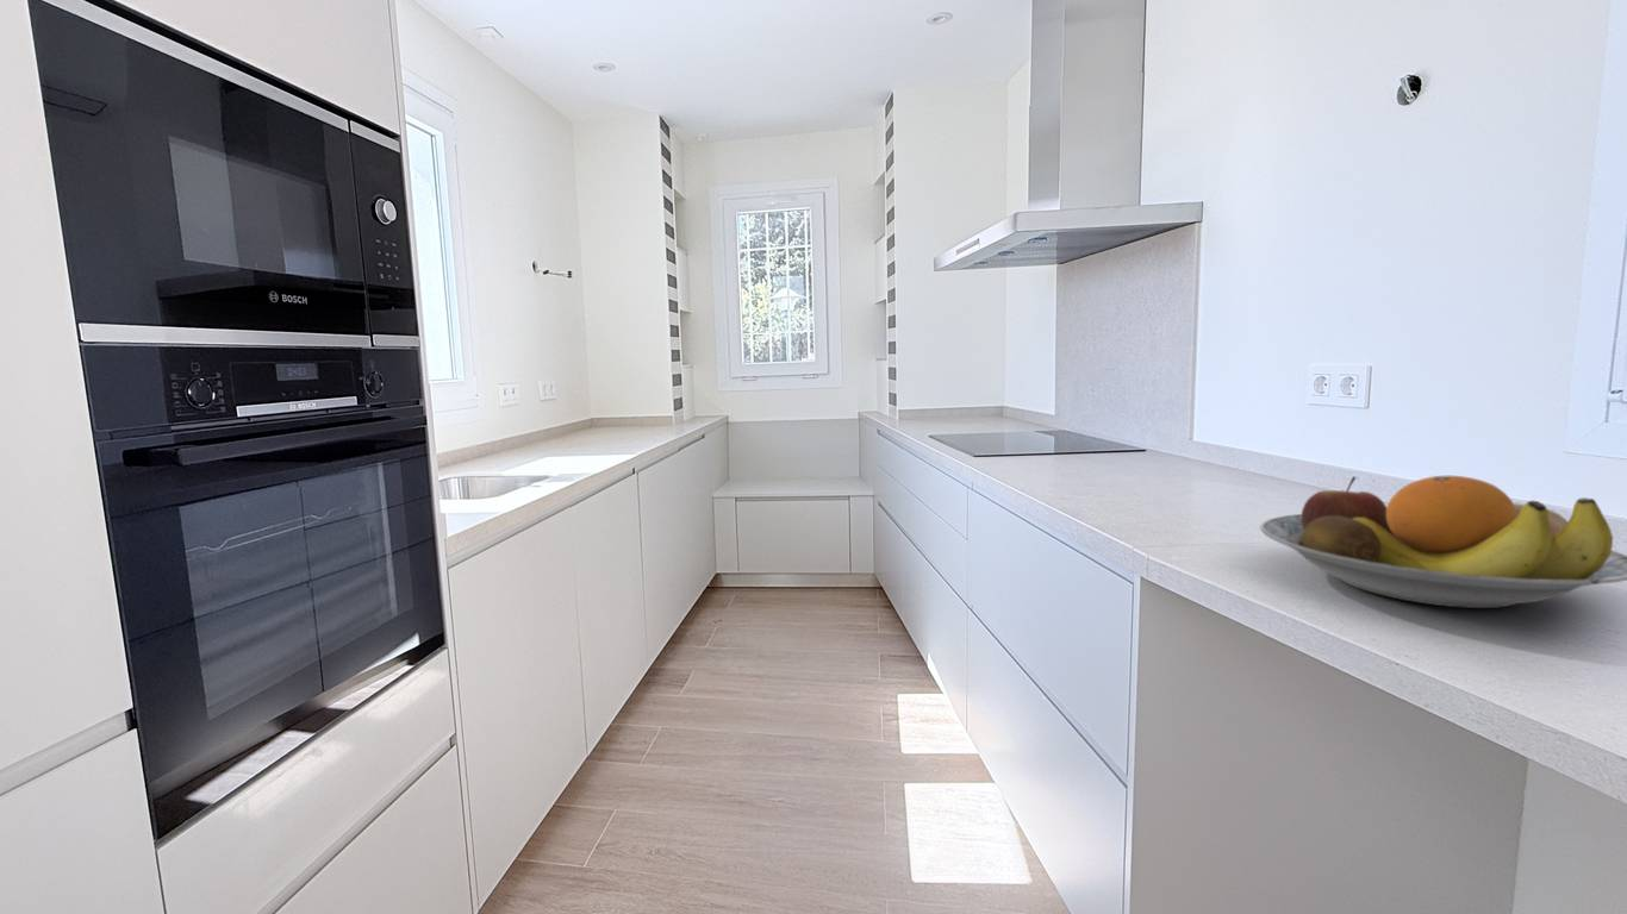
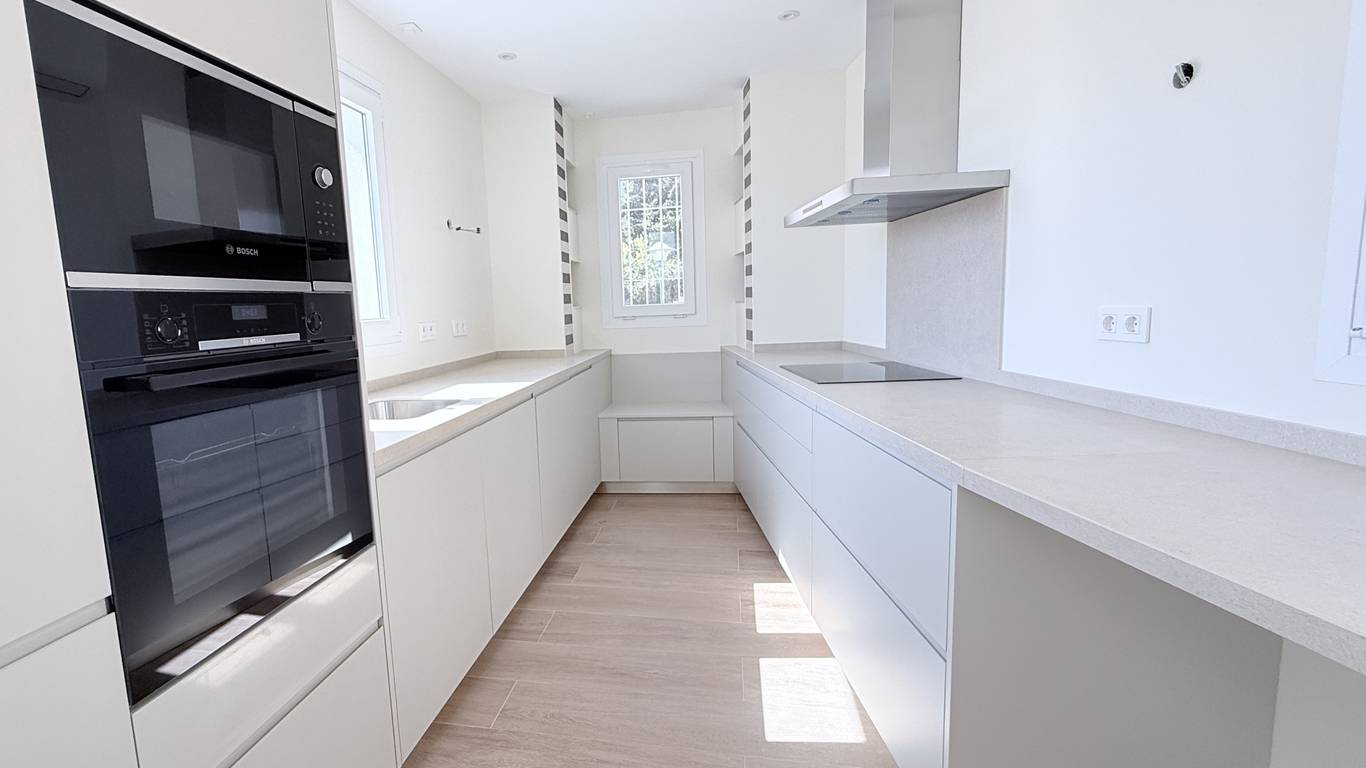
- fruit bowl (1426, 528)
